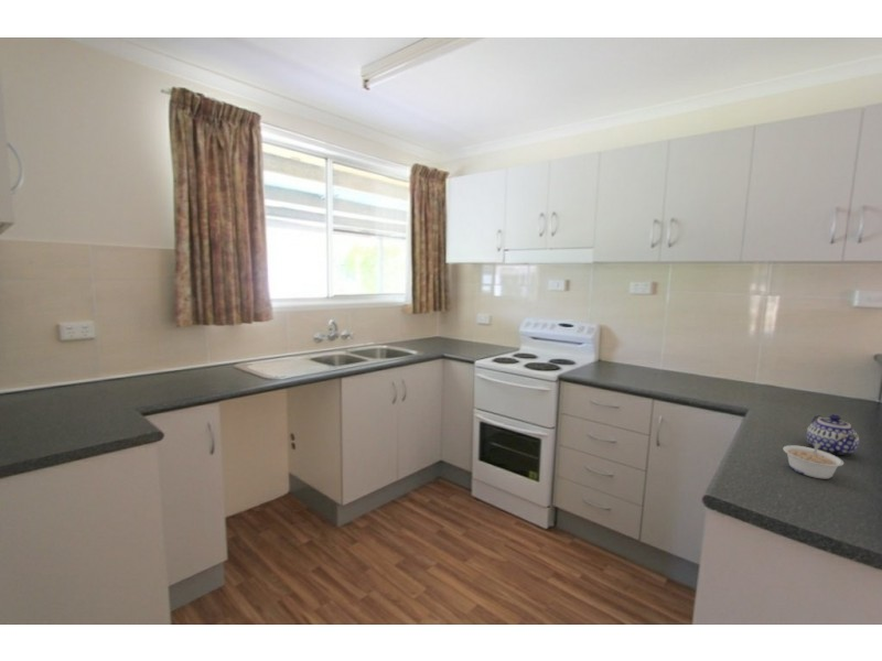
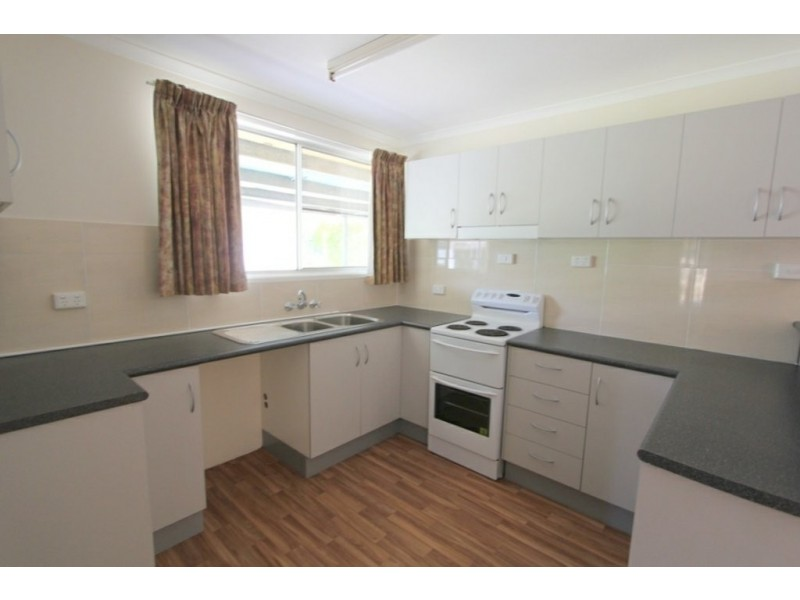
- legume (809, 460)
- teapot (831, 432)
